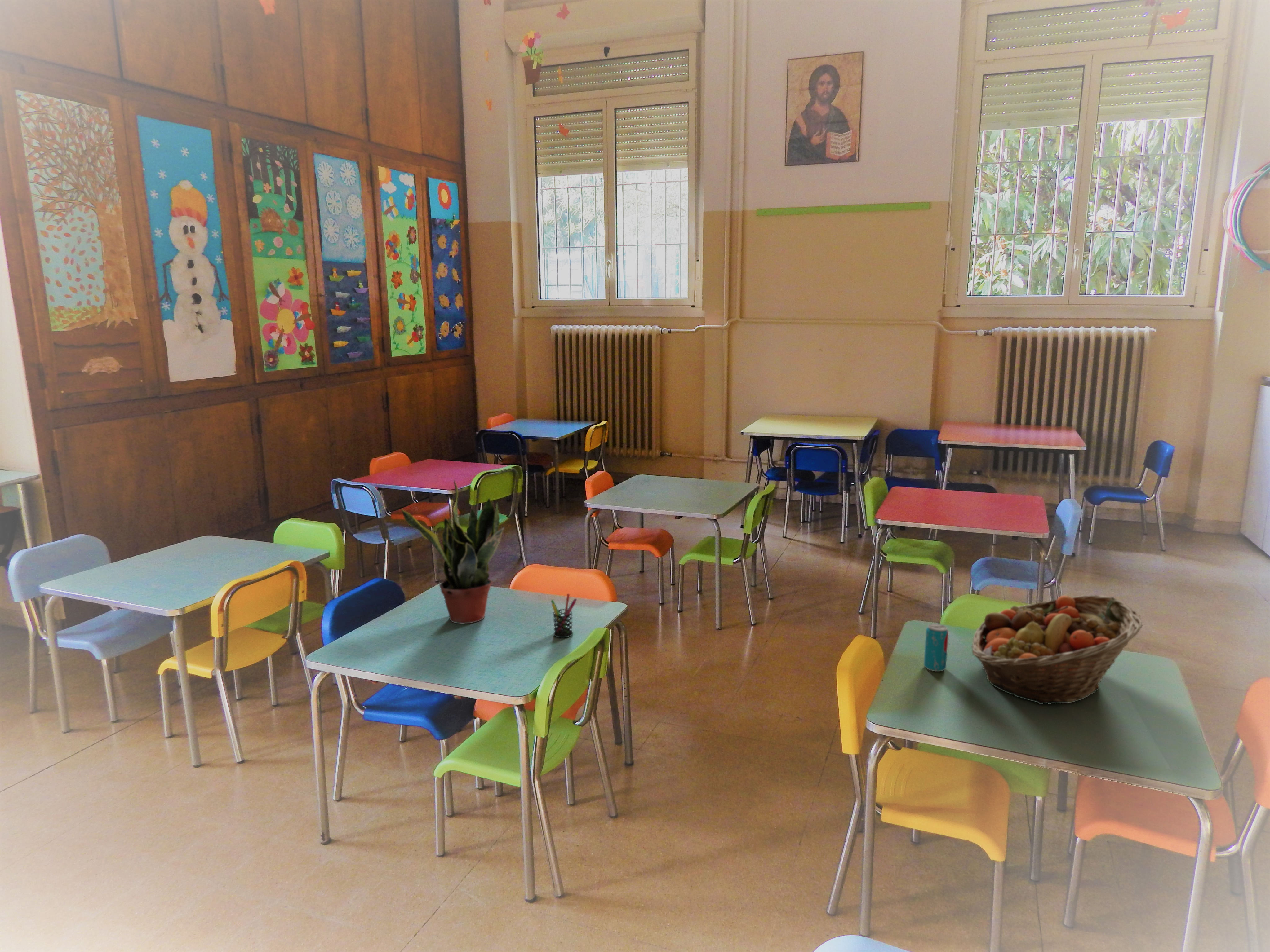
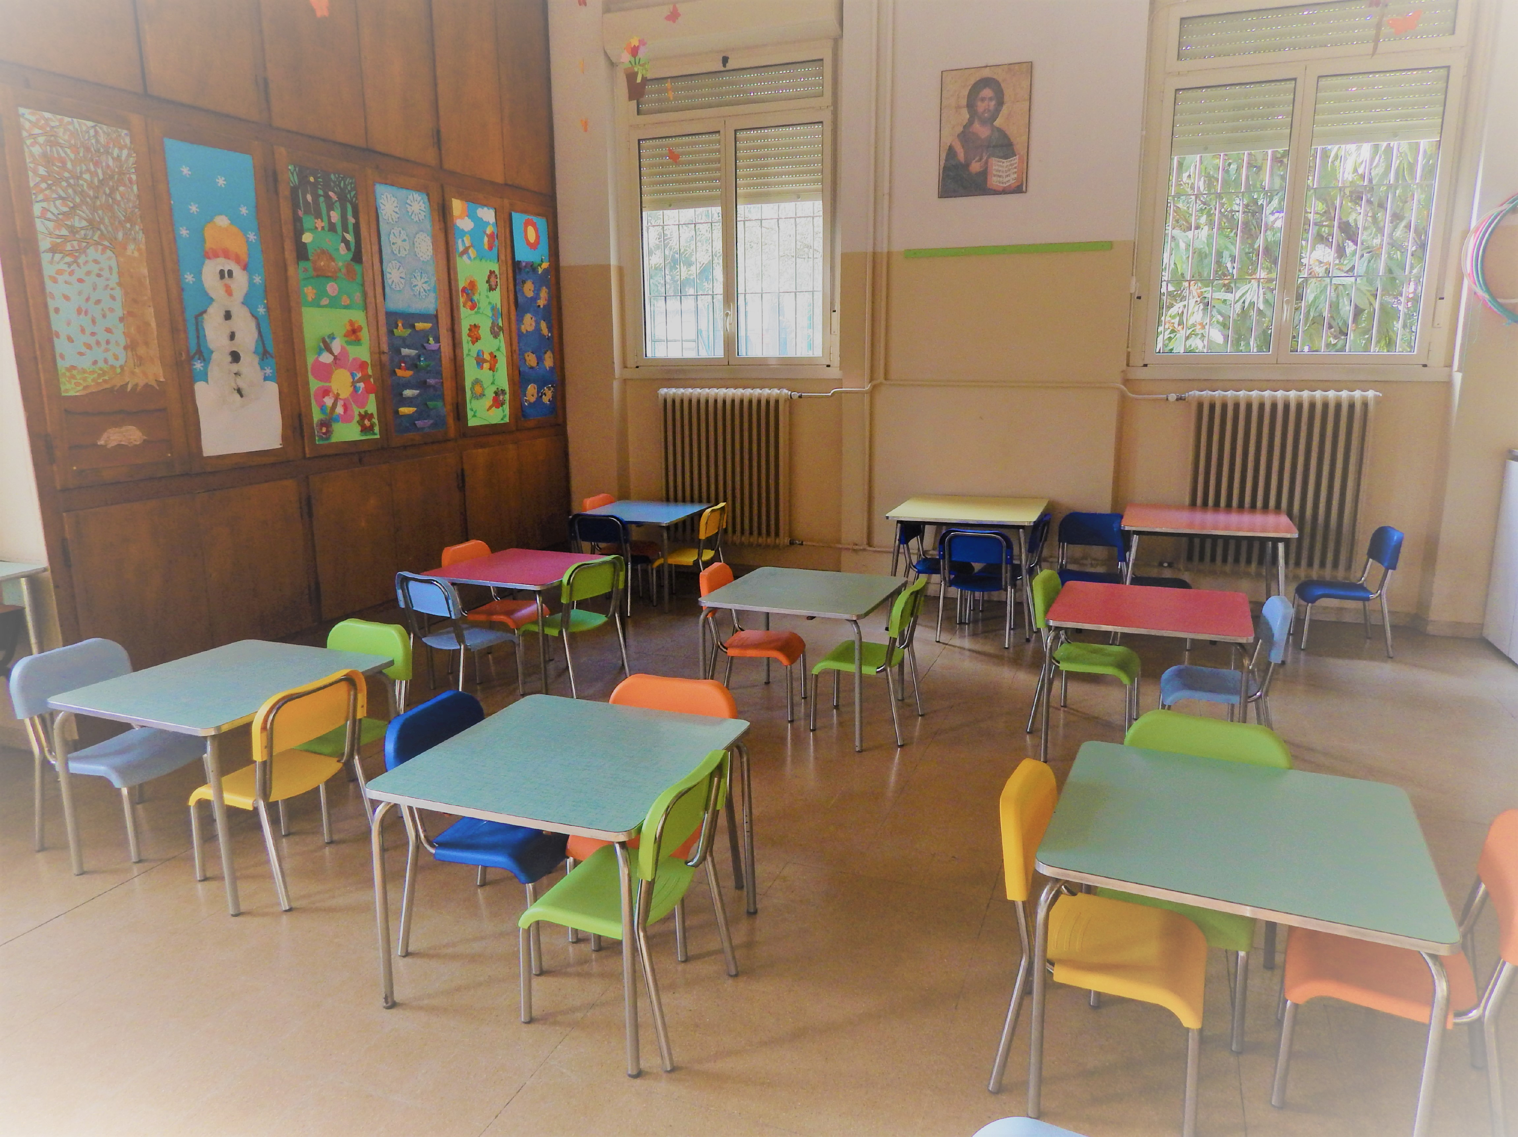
- potted plant (456, 553)
- pen holder (562, 615)
- fruit basket (1051, 642)
- beverage can (936, 647)
